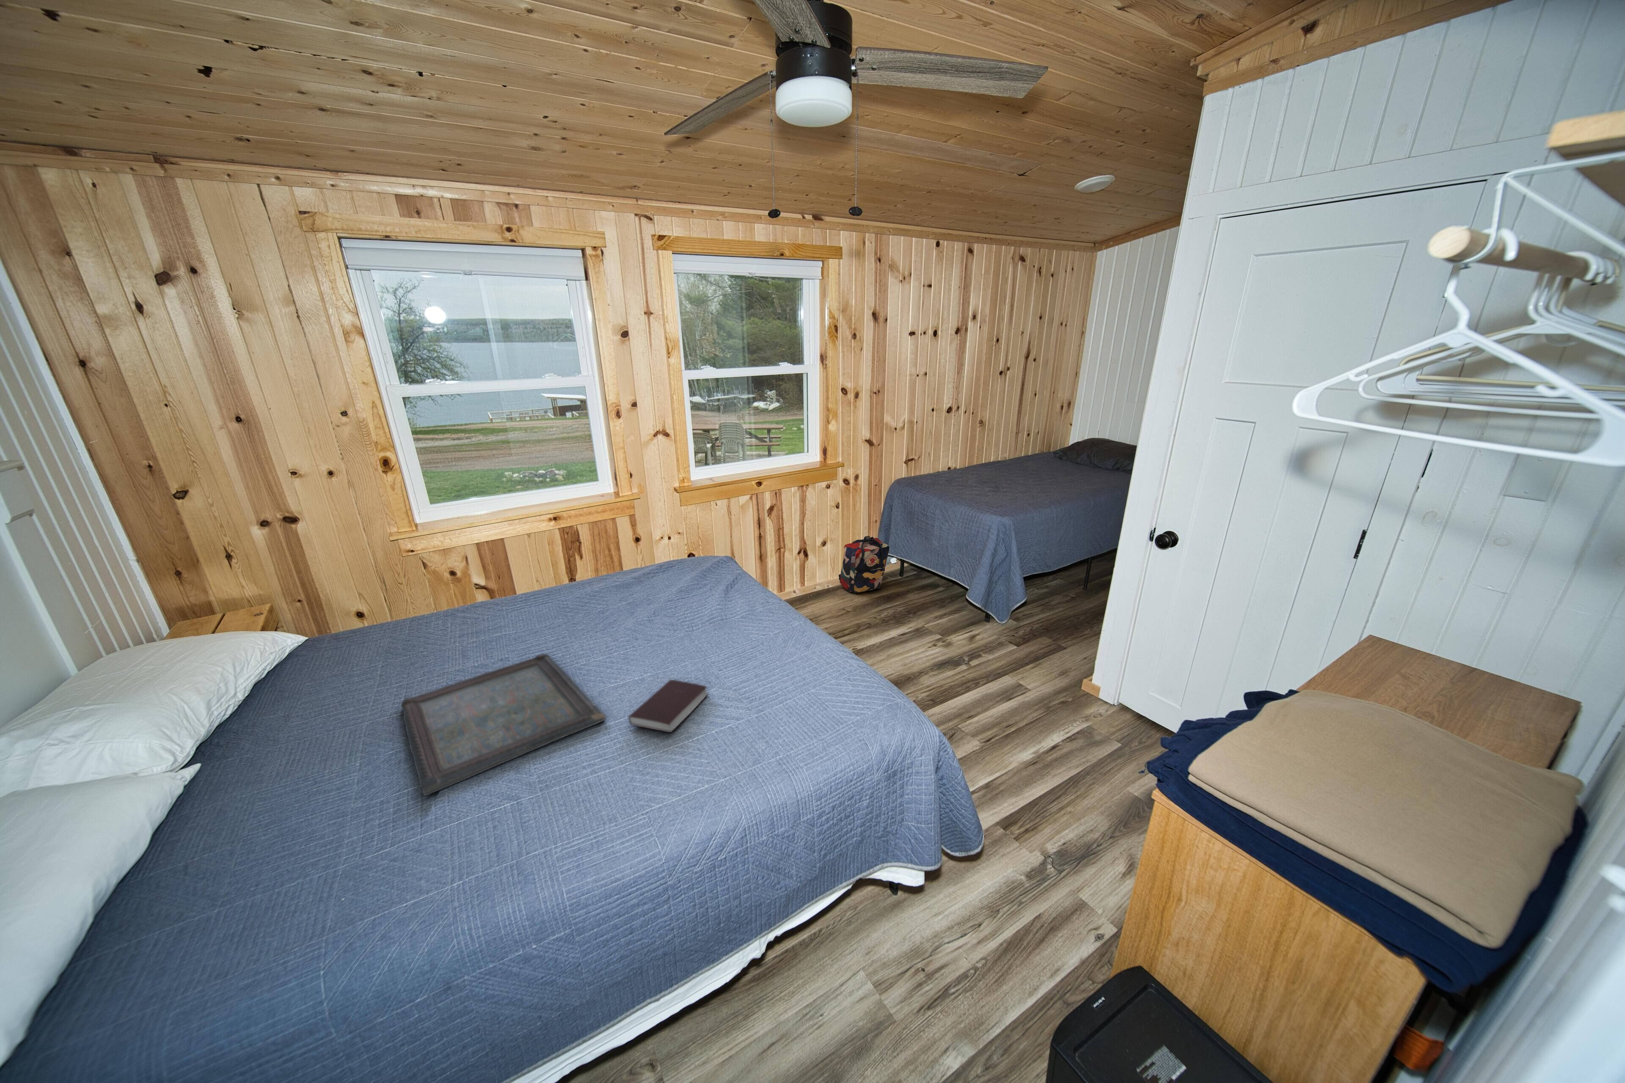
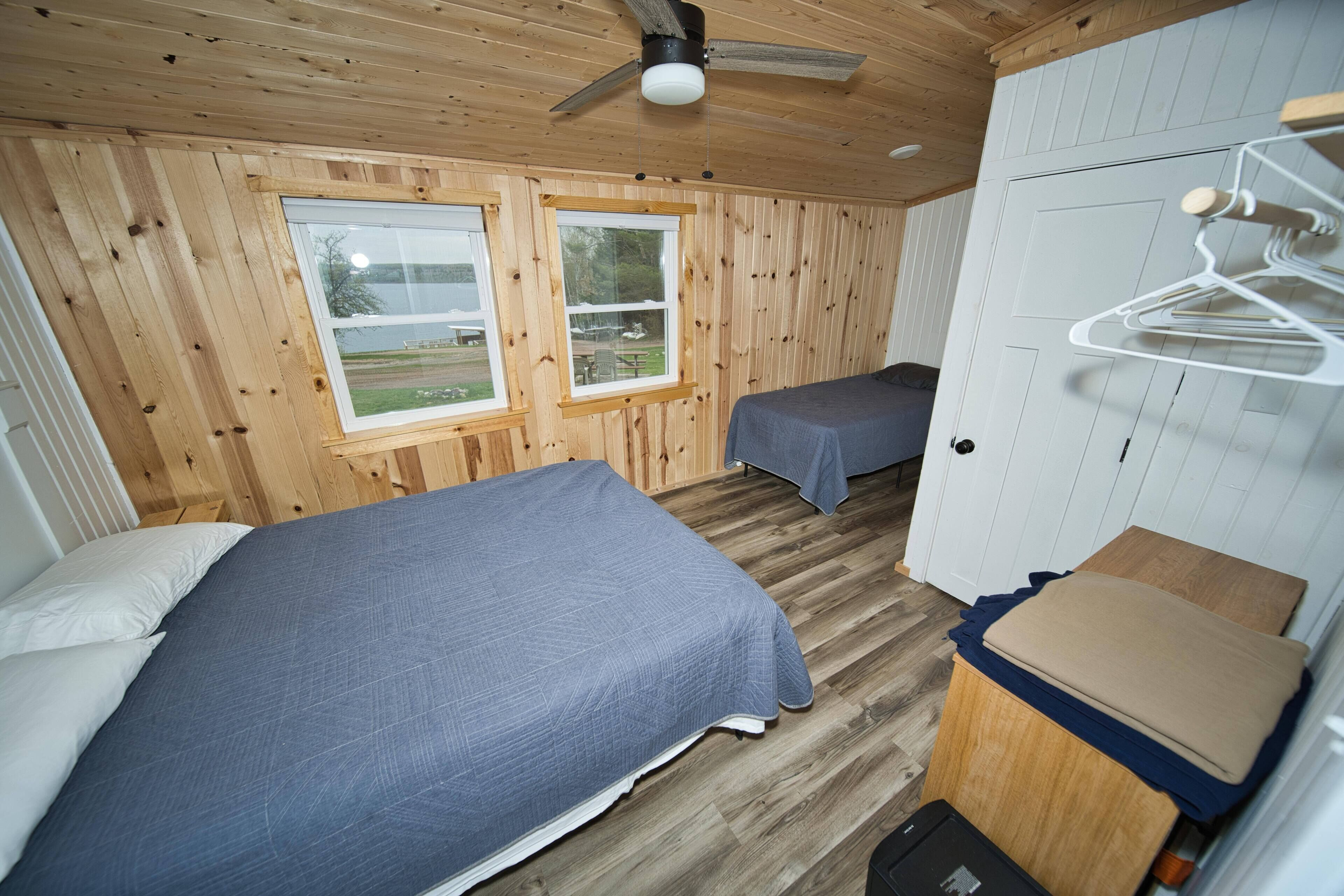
- backpack (862, 561)
- book (670, 703)
- serving tray (501, 711)
